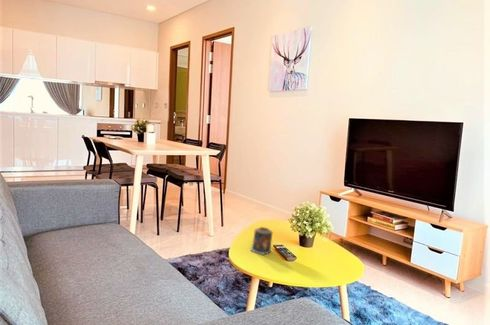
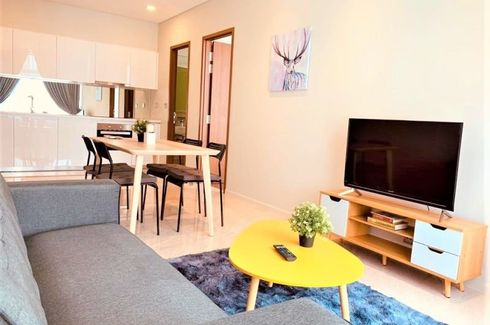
- candle (262, 240)
